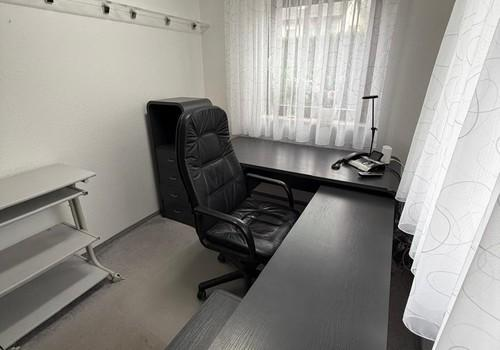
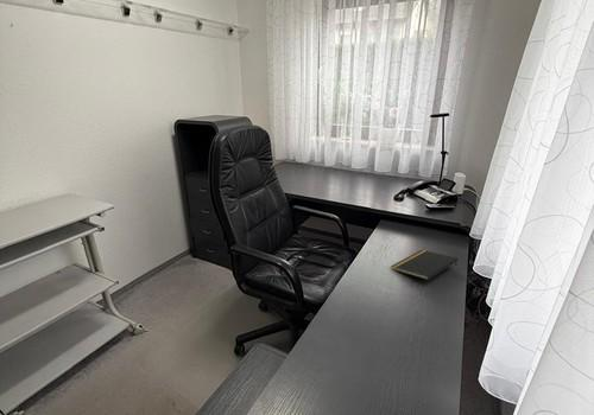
+ notepad (424, 263)
